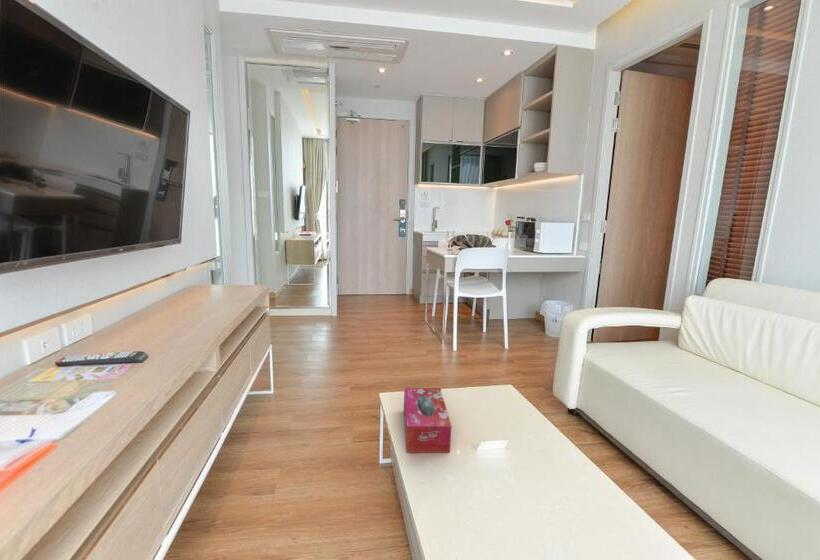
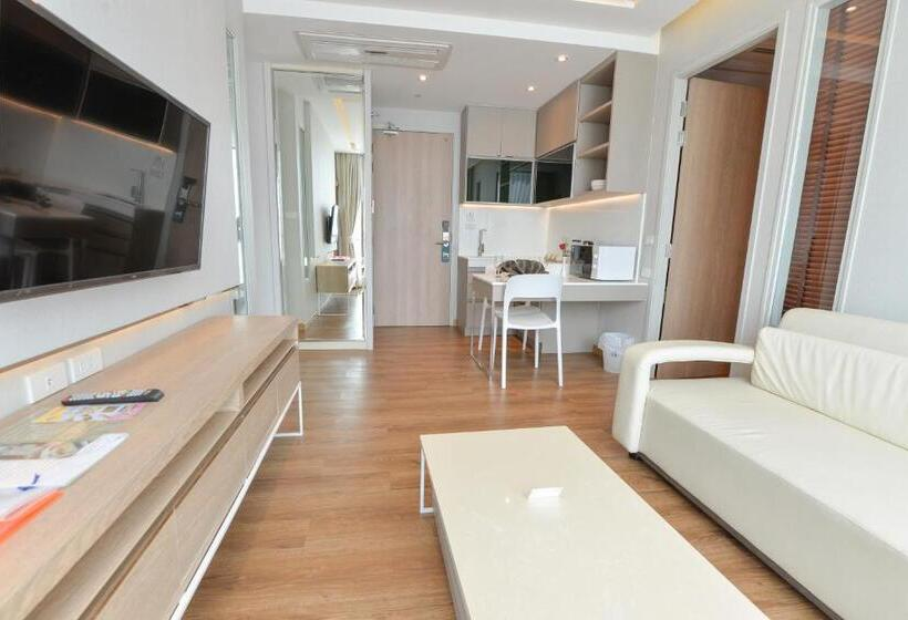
- tissue box (425, 417)
